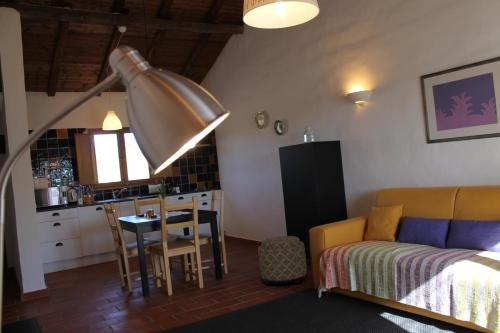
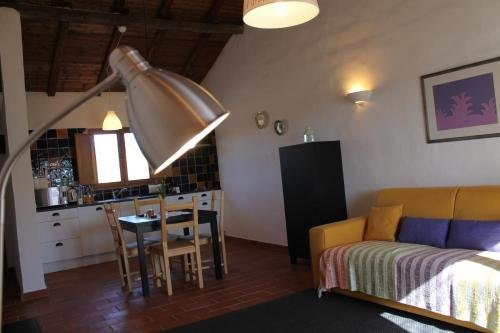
- ottoman (282, 259)
